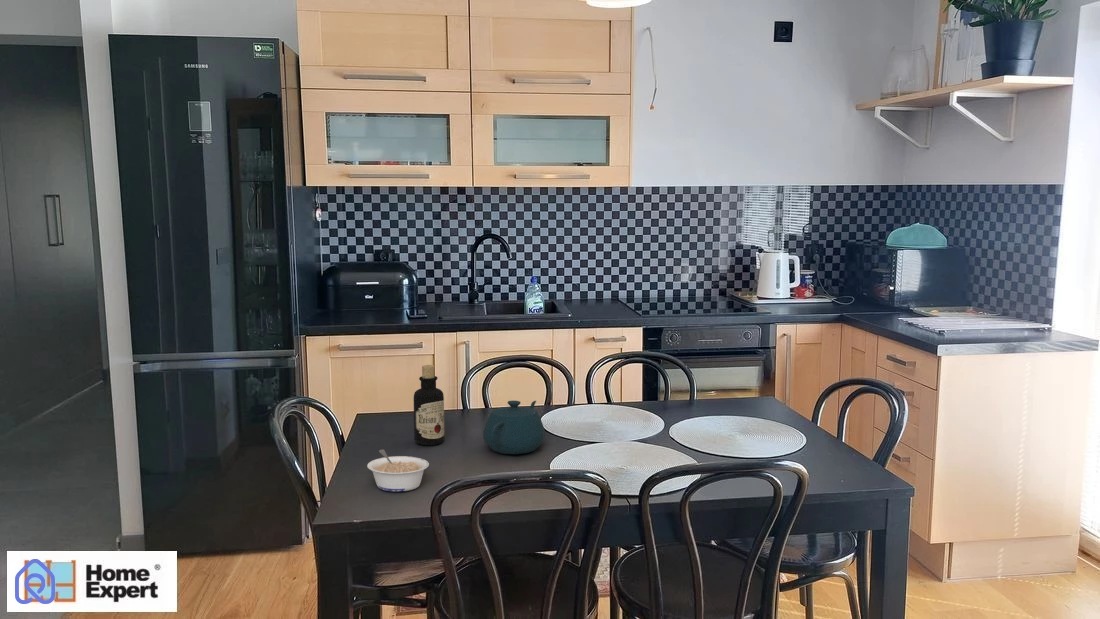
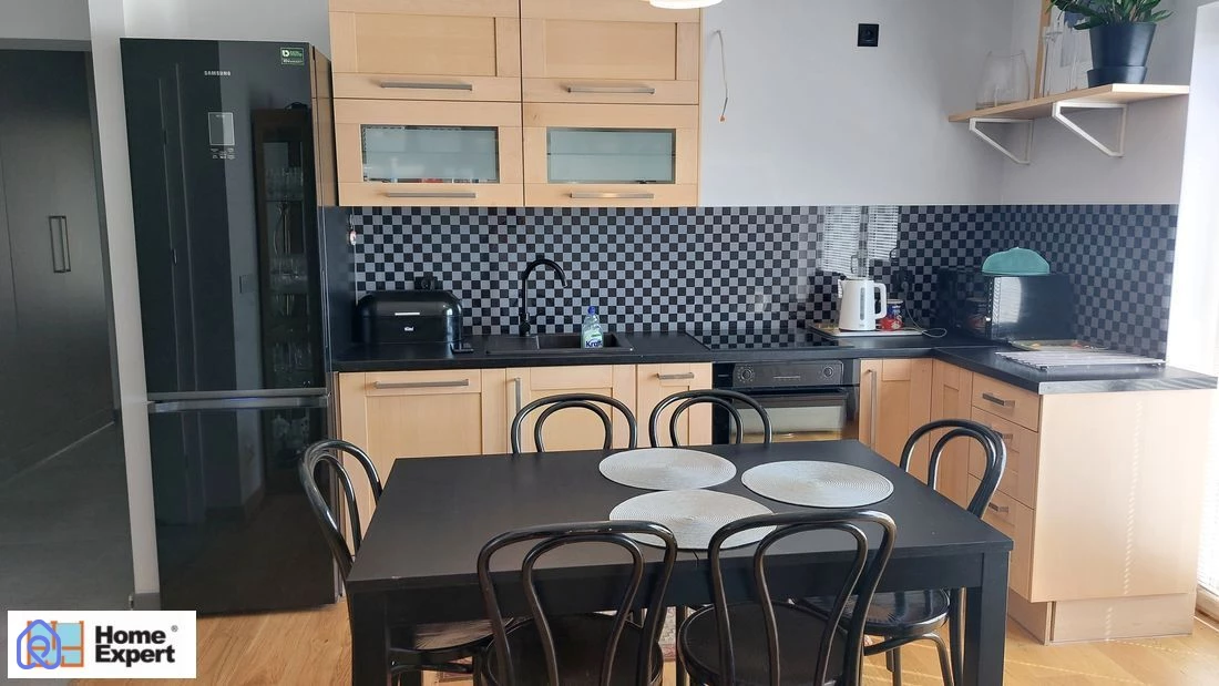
- legume (396, 472)
- teapot (515, 424)
- bottle (428, 404)
